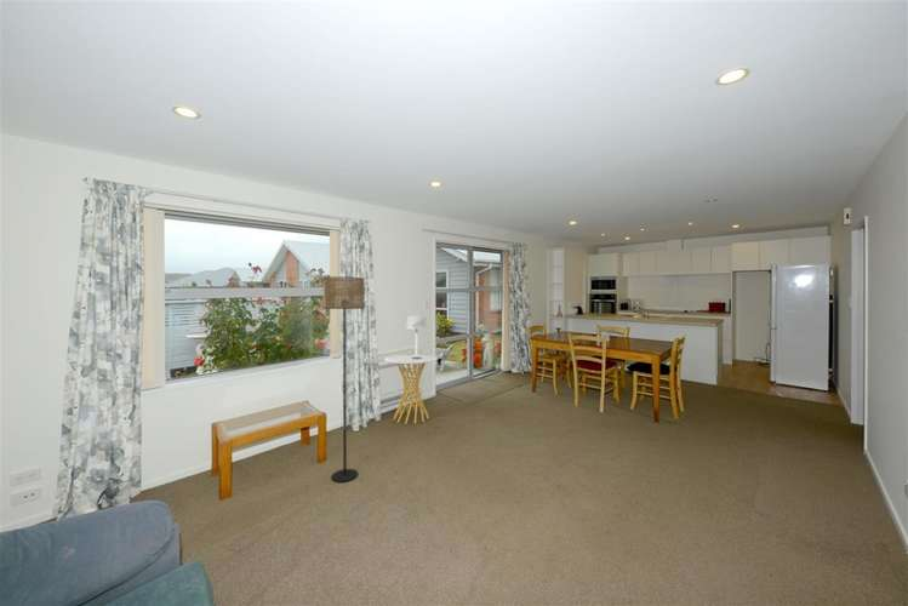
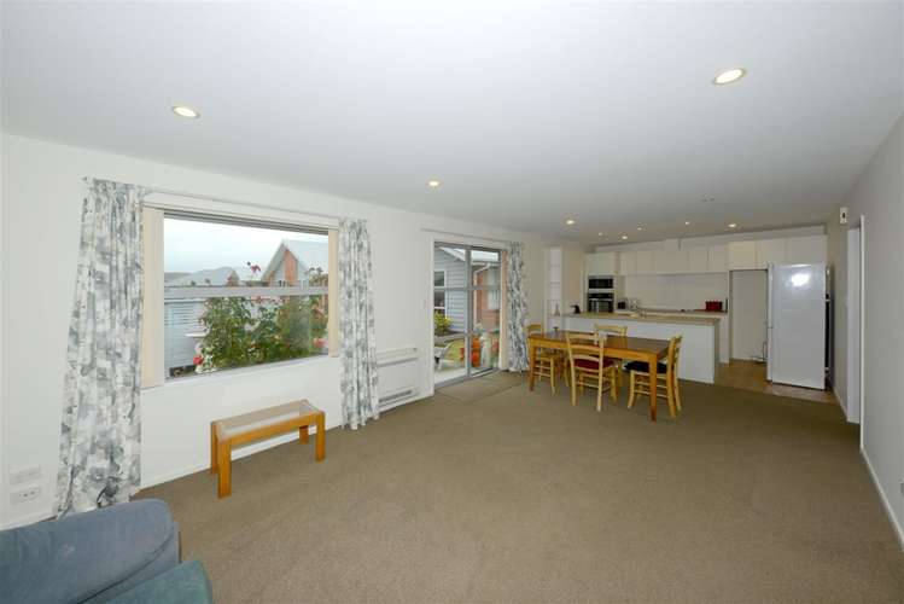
- floor lamp (344, 377)
- table lamp (416, 336)
- side table (411, 388)
